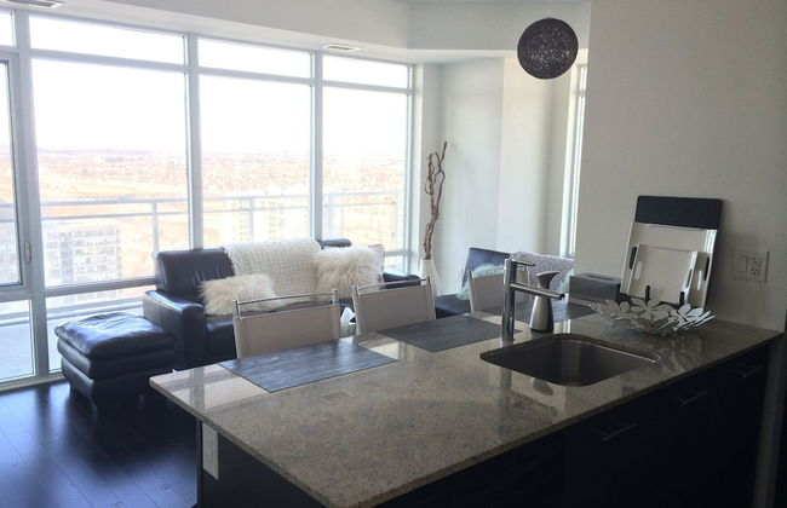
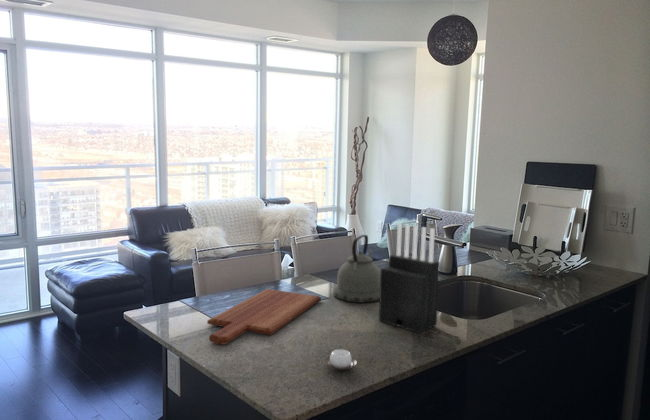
+ kettle (359, 265)
+ cup (340, 360)
+ knife block (407, 276)
+ cutting board (266, 310)
